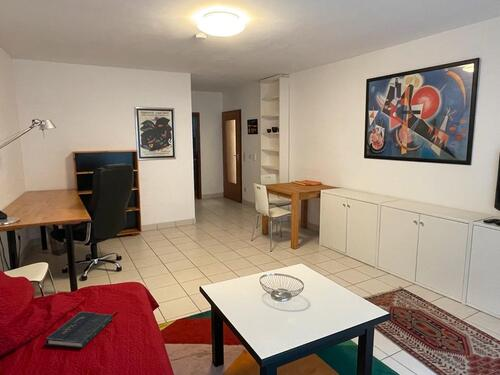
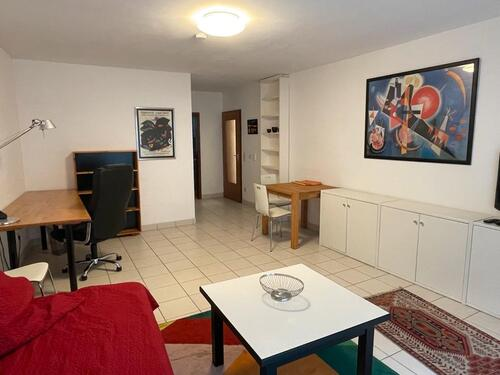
- book (87, 323)
